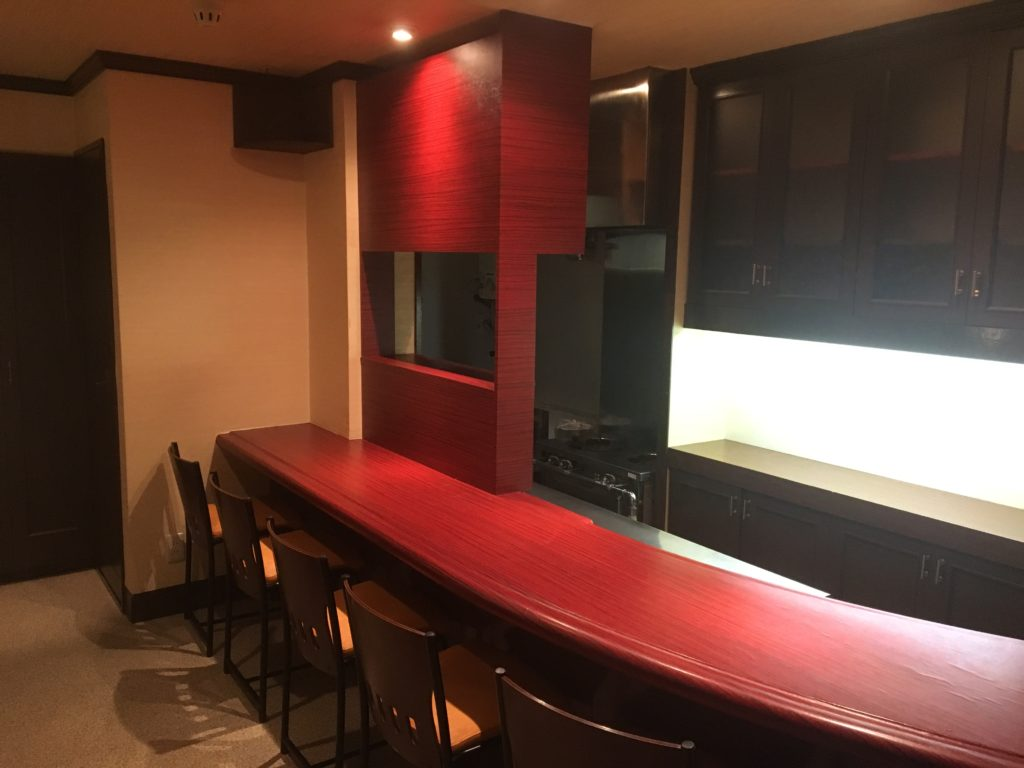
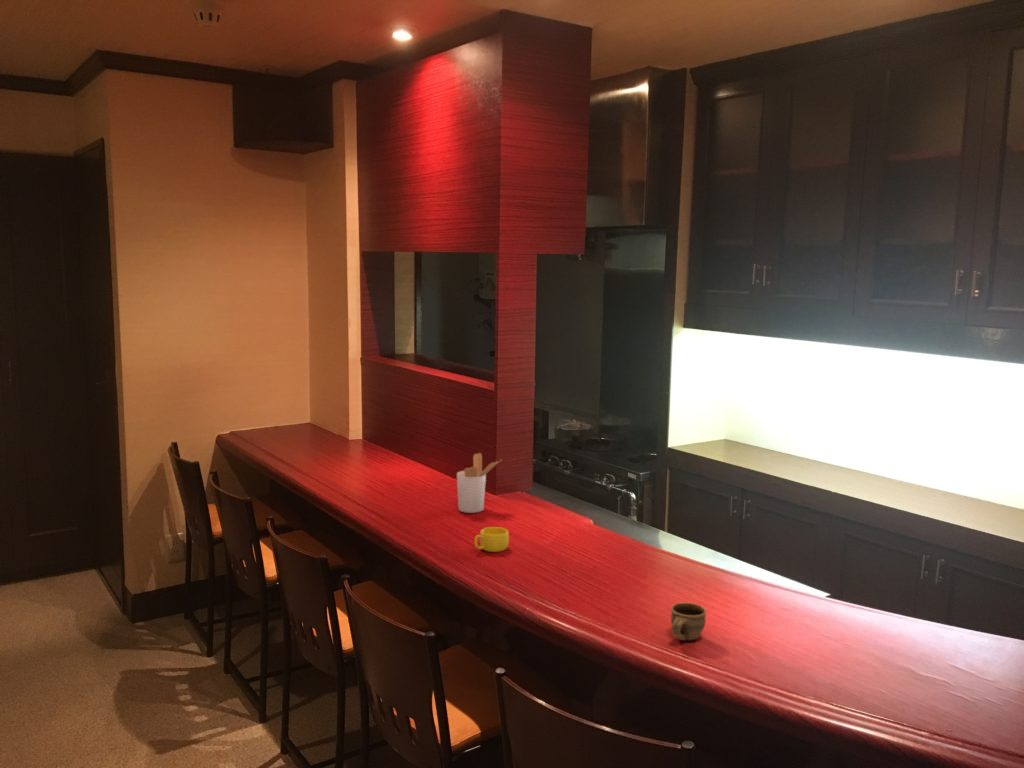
+ cup (684, 624)
+ cup (490, 540)
+ utensil holder (478, 483)
